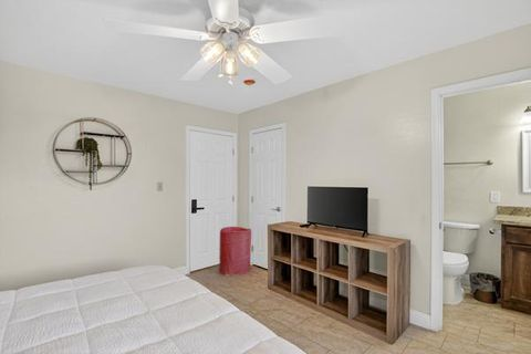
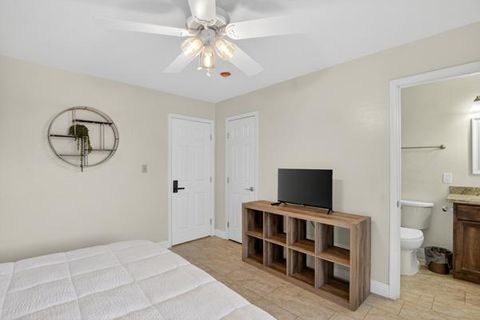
- laundry hamper (236, 249)
